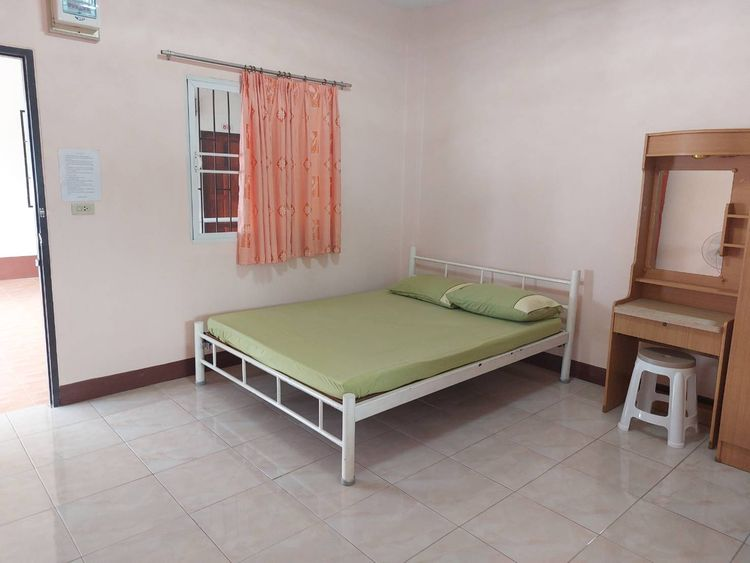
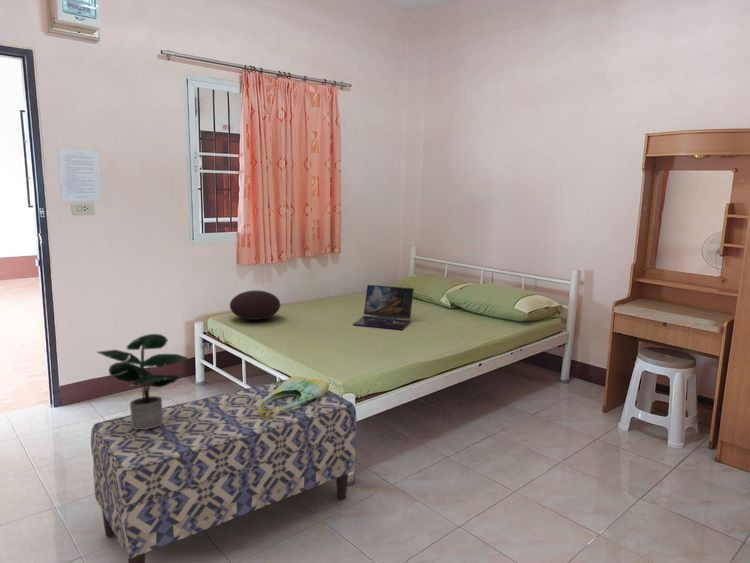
+ bench (232, 465)
+ tote bag (291, 394)
+ potted plant (151, 383)
+ cushion (255, 305)
+ laptop (383, 306)
